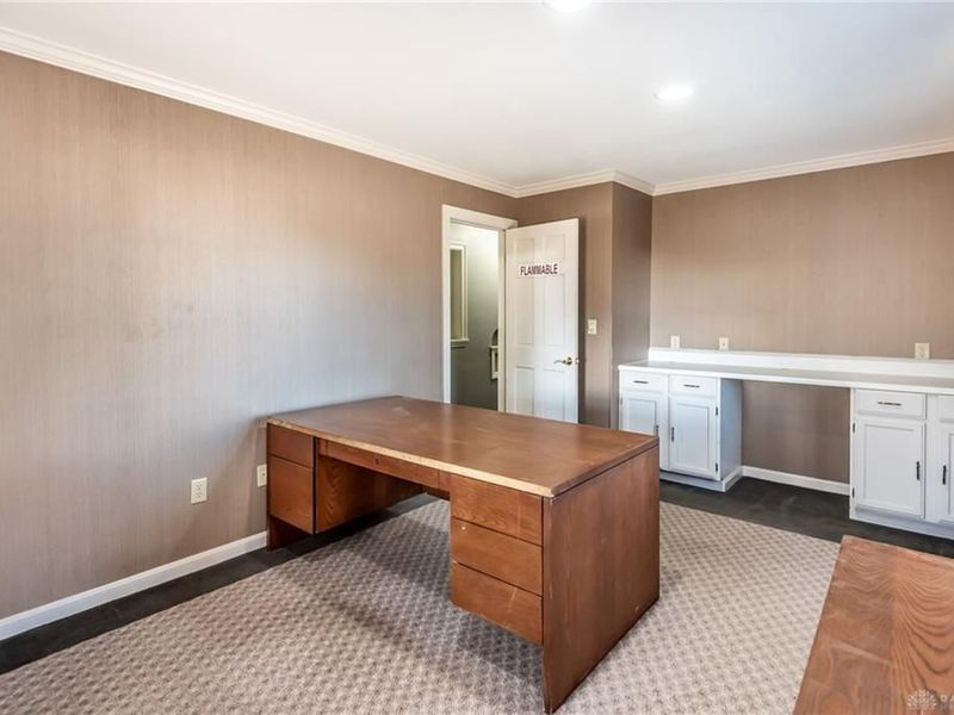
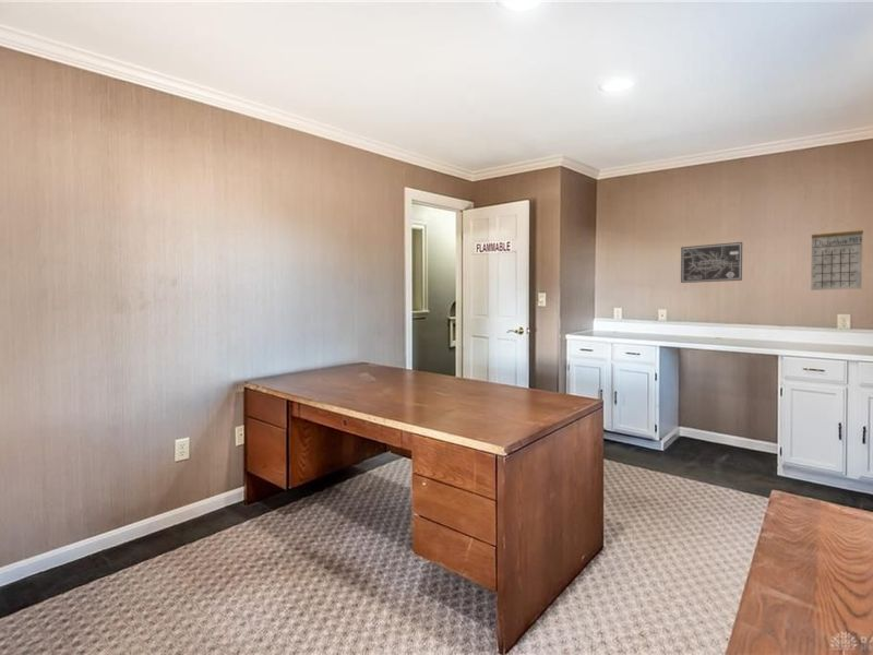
+ calendar (836, 254)
+ wall art (710, 263)
